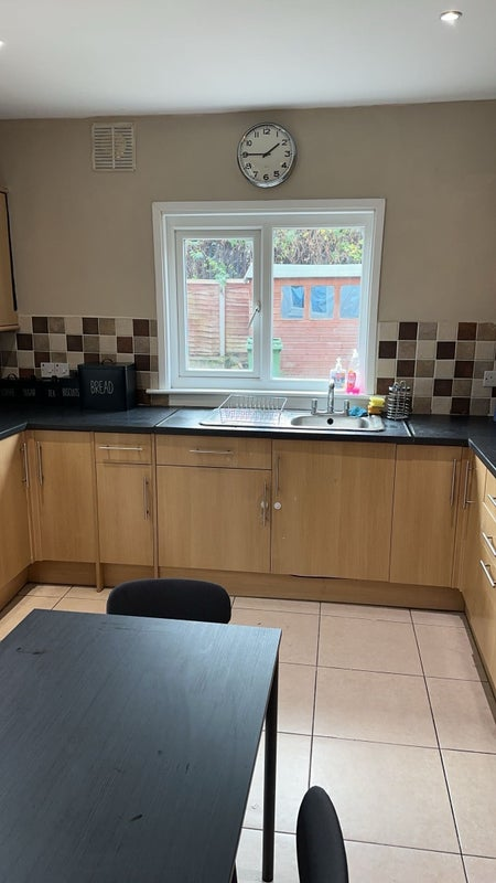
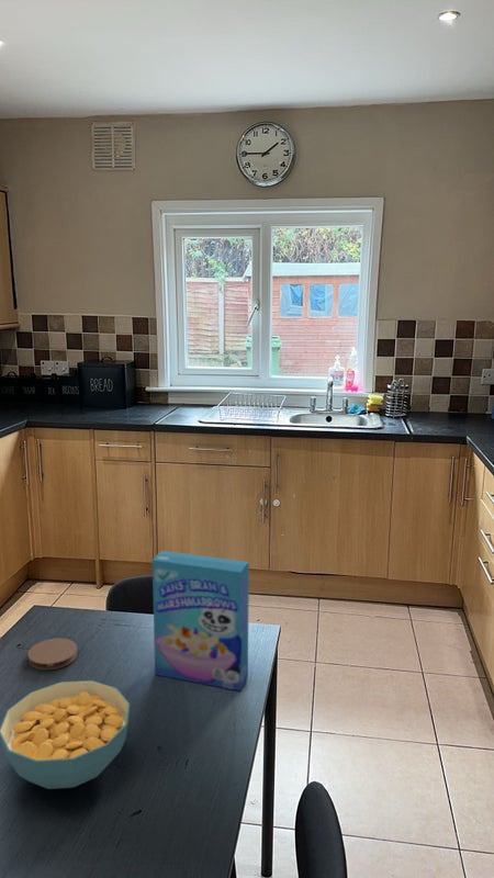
+ cereal box (201, 619)
+ coaster (53, 653)
+ cereal bowl (67, 743)
